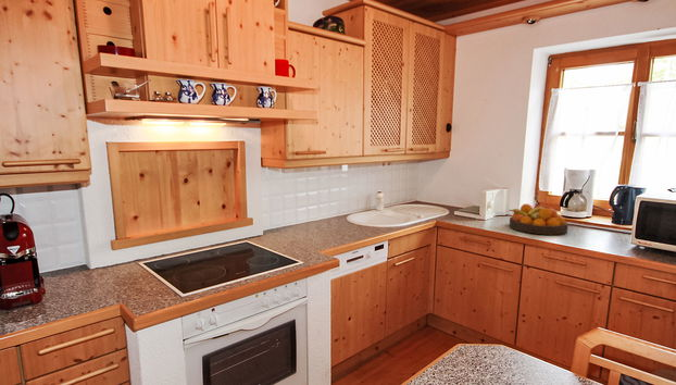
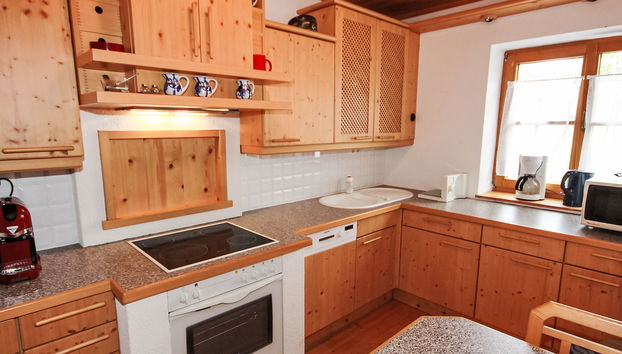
- fruit bowl (538, 216)
